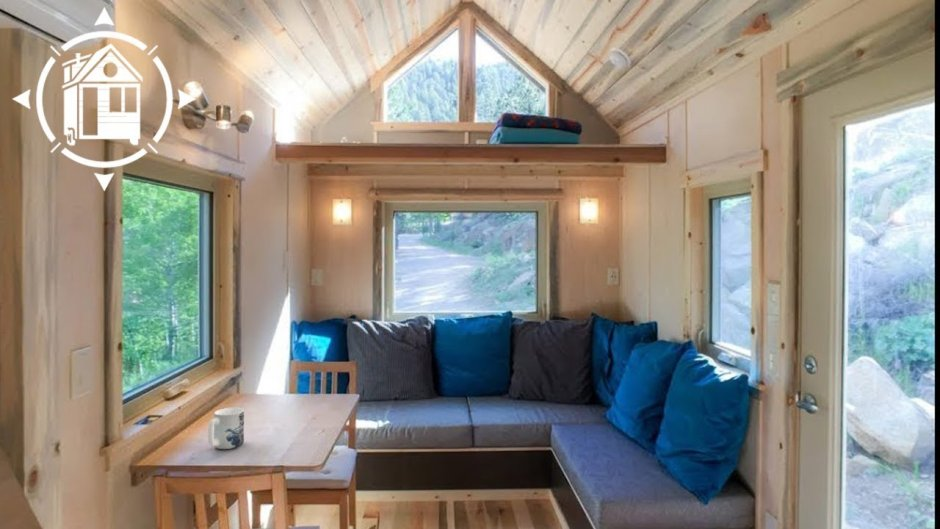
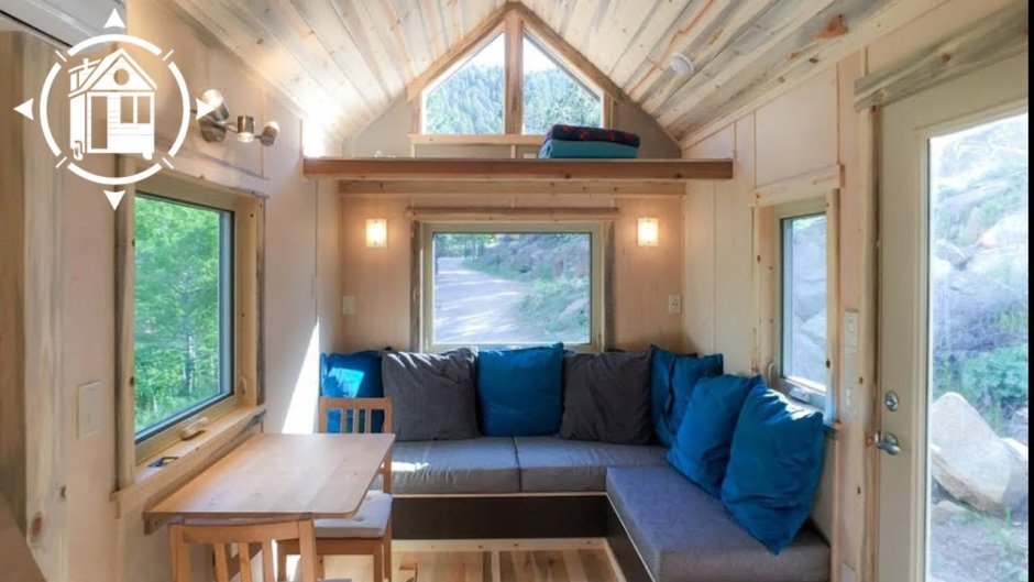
- mug (227, 429)
